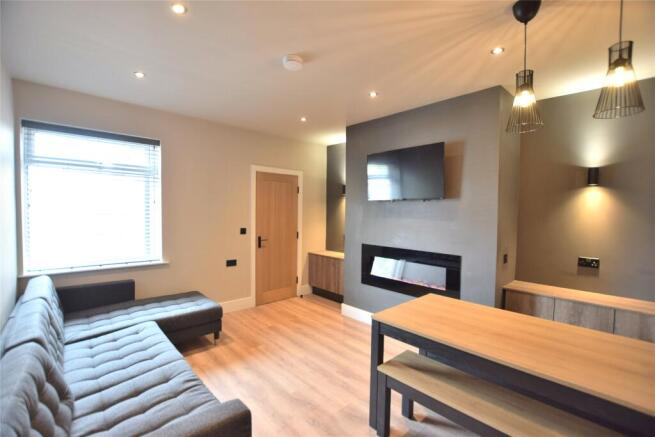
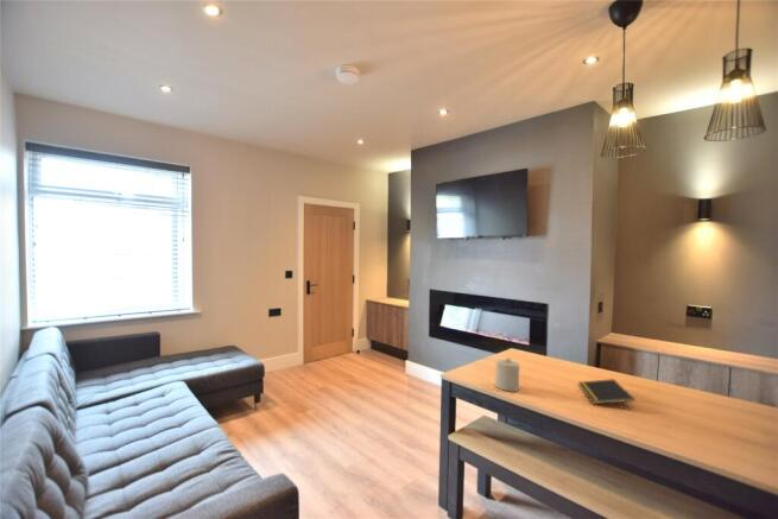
+ candle (506, 372)
+ notepad (603, 391)
